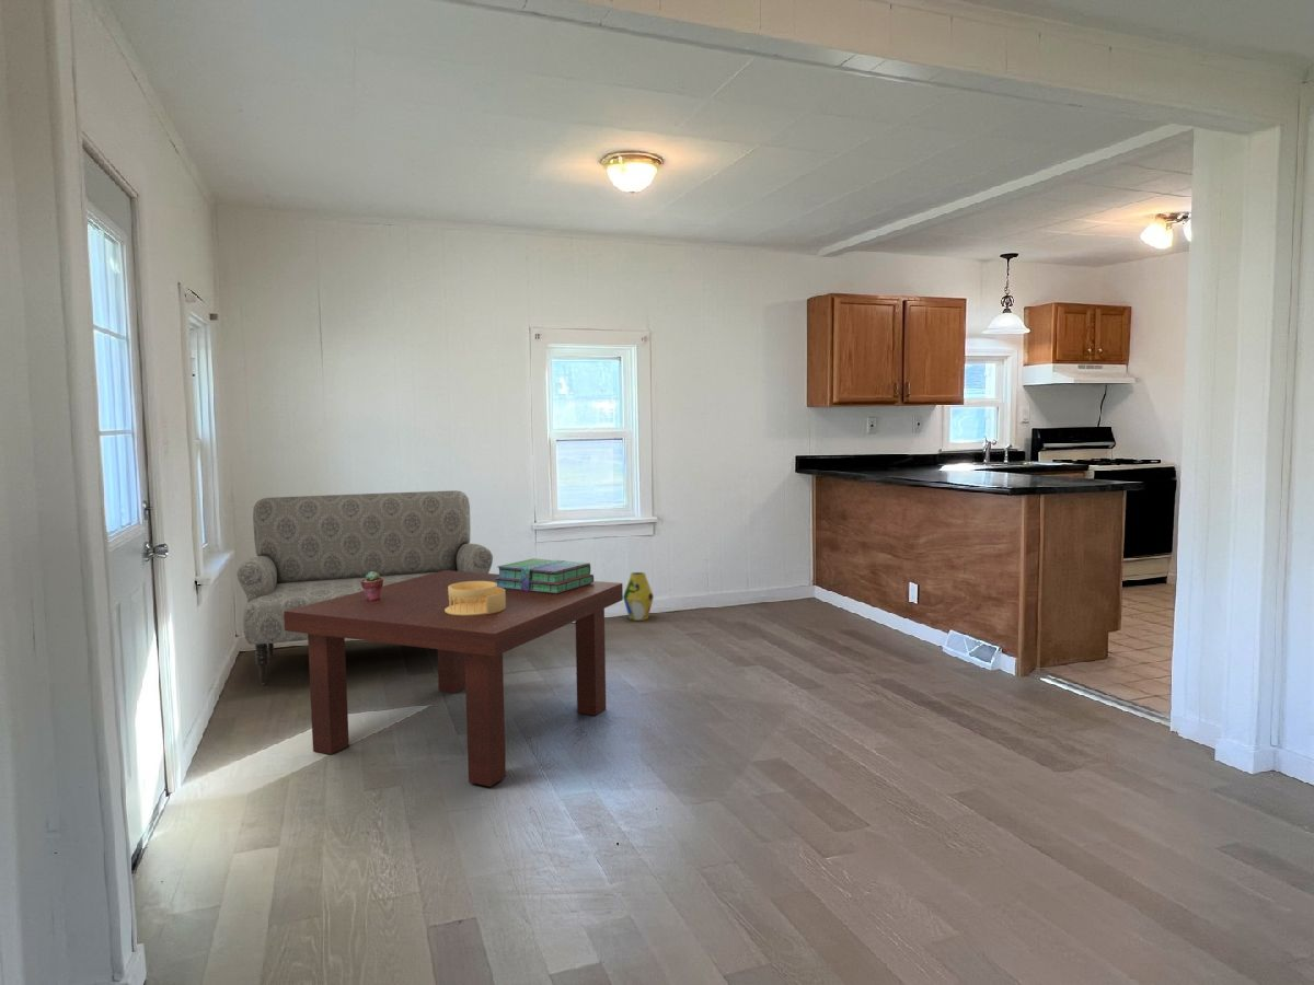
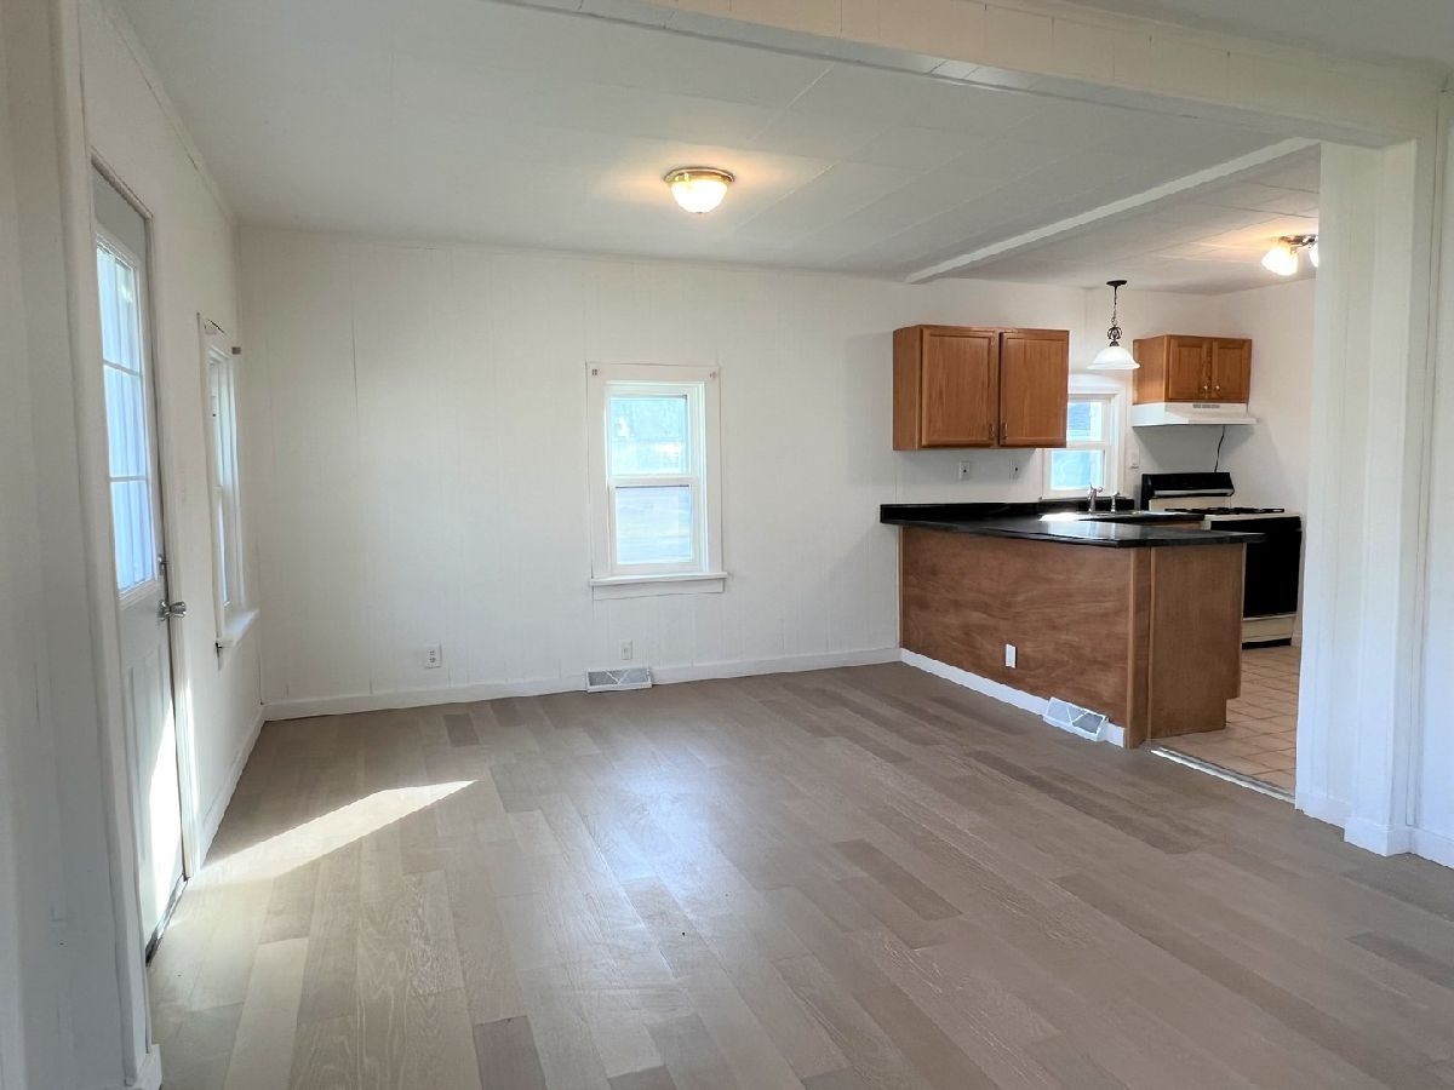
- potted succulent (372, 584)
- stack of books (544, 573)
- architectural model (474, 596)
- vase (637, 595)
- sofa (367, 573)
- coffee table (466, 662)
